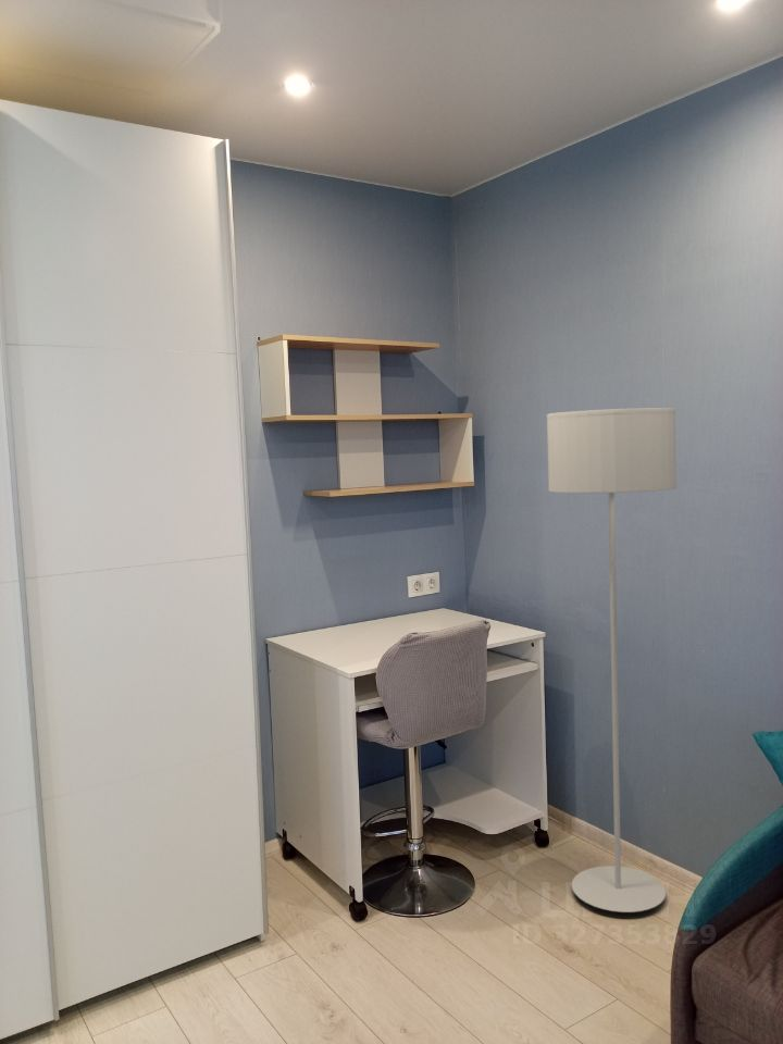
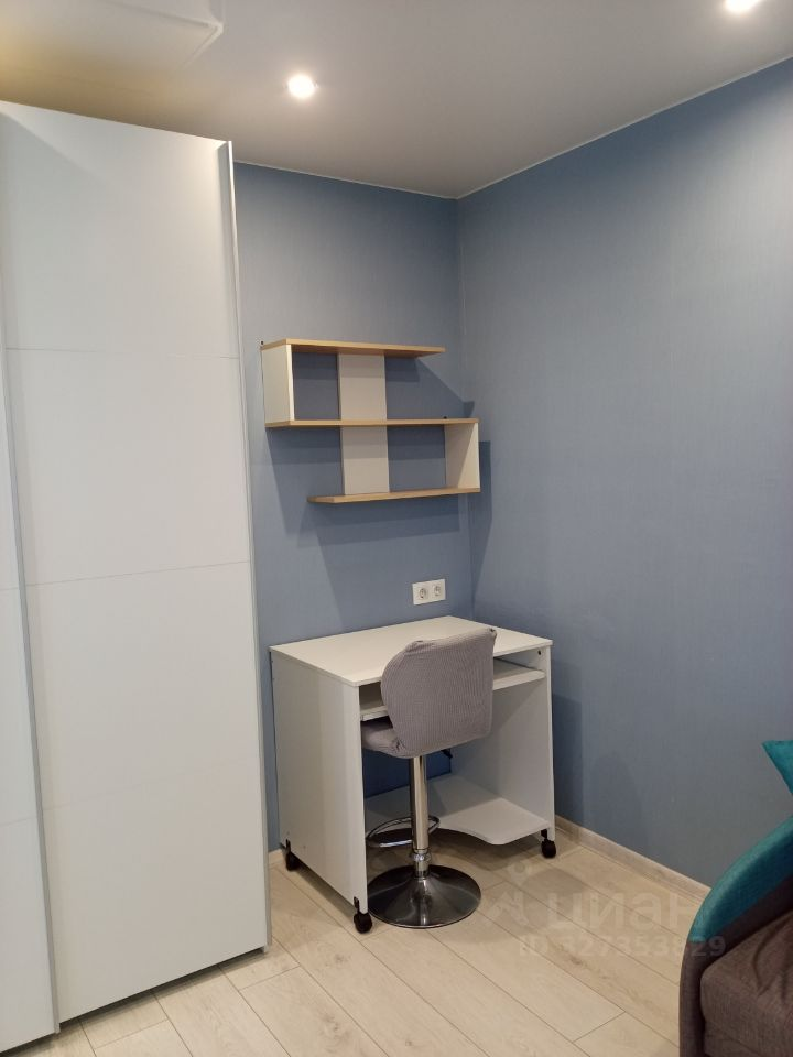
- floor lamp (613, 658)
